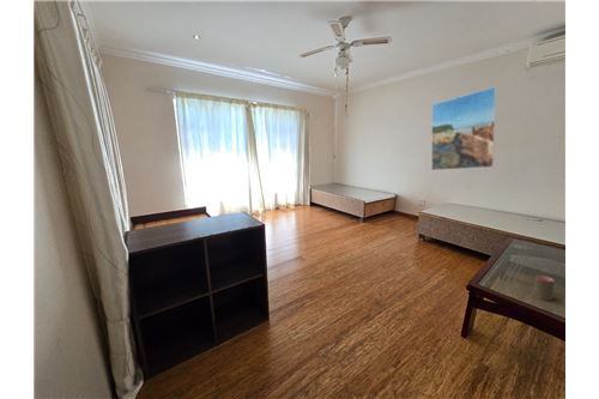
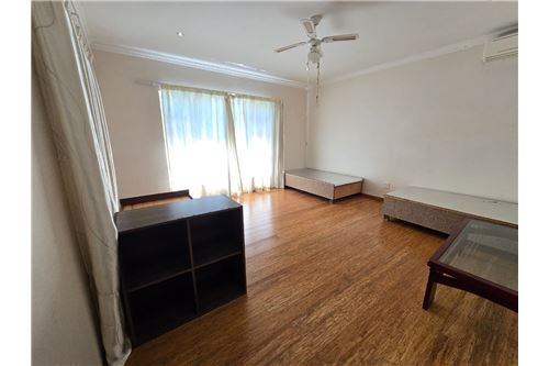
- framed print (460, 133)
- cup (544, 288)
